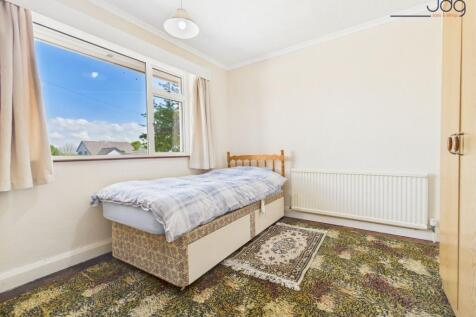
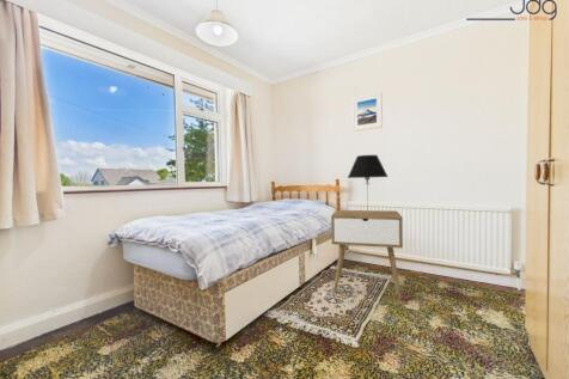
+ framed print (366, 111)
+ nightstand (366, 245)
+ table lamp (367, 184)
